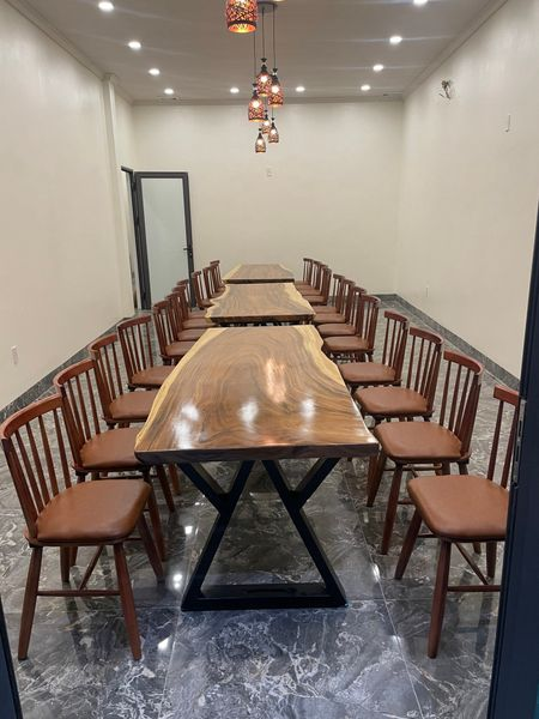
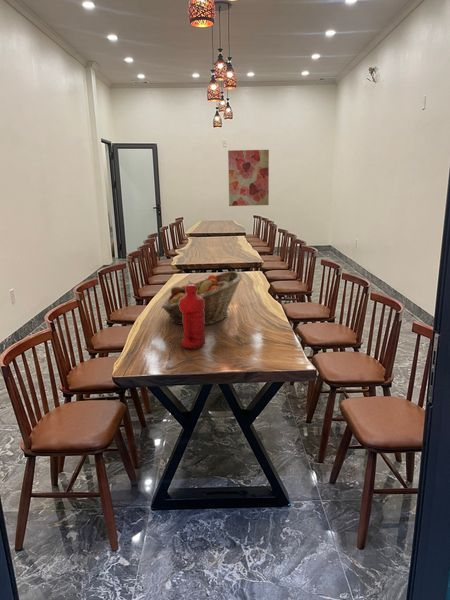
+ wall art (248, 178)
+ fruit basket (202, 296)
+ water bottle (192, 316)
